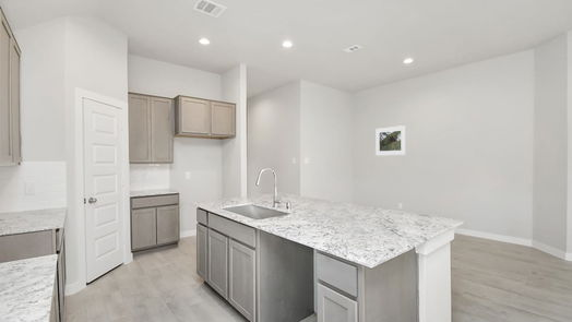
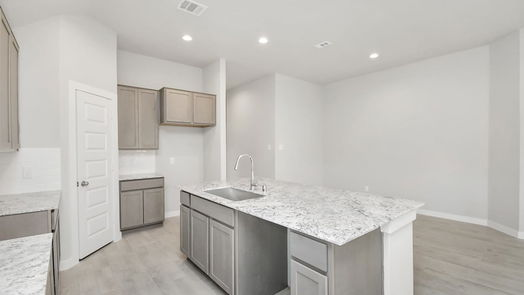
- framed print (390, 141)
